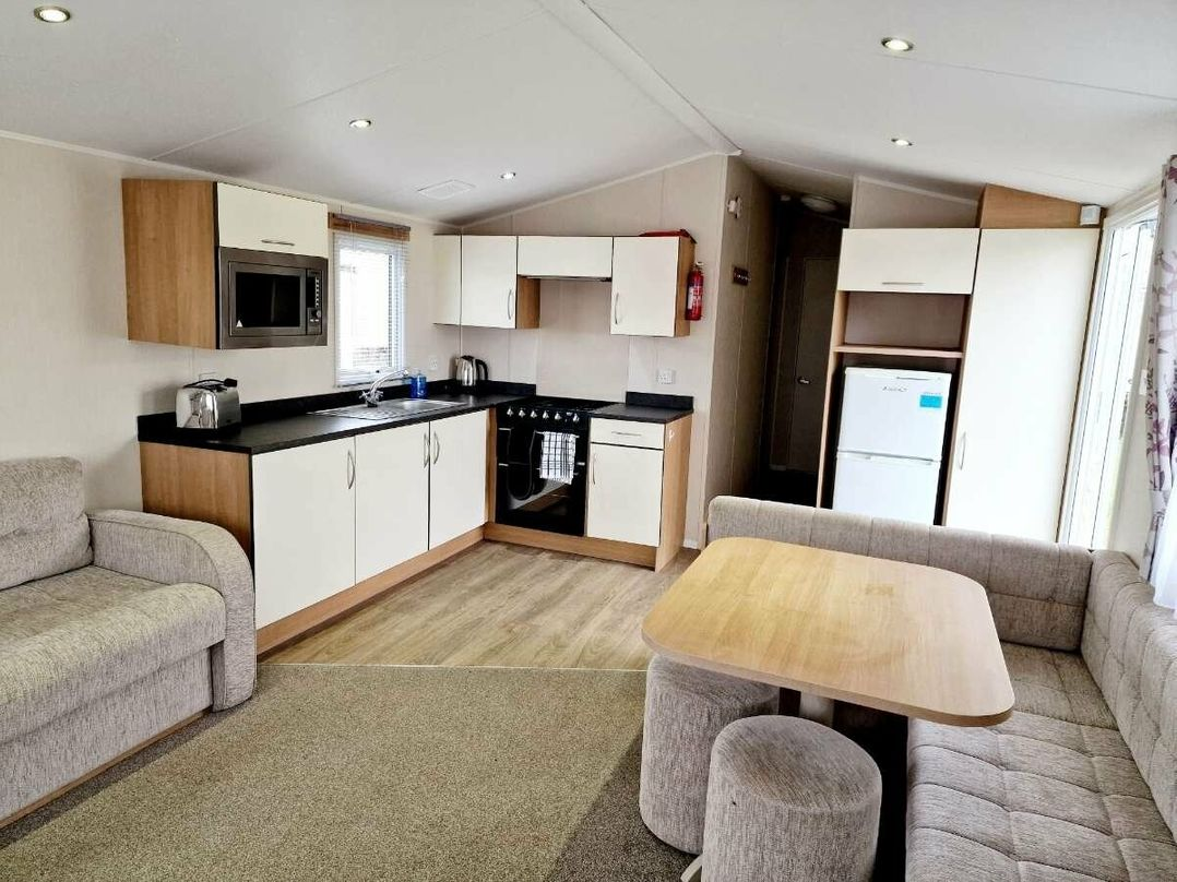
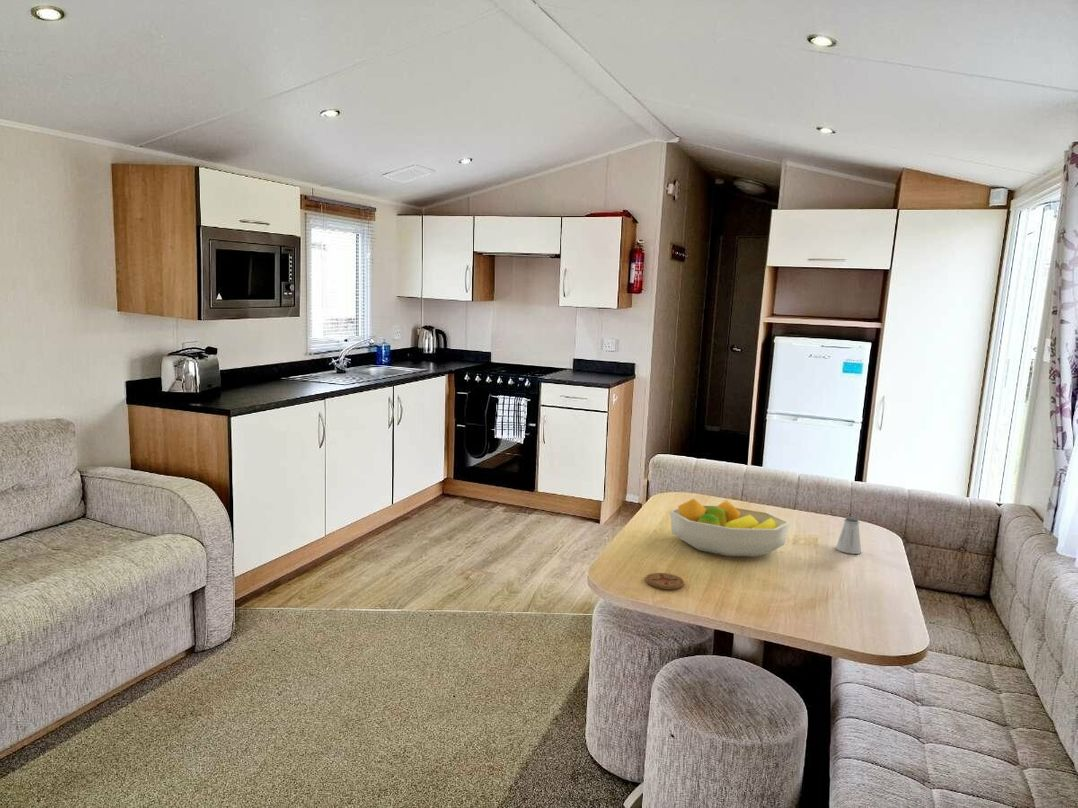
+ saltshaker (850, 534)
+ coaster (664, 580)
+ fruit bowl (728, 524)
